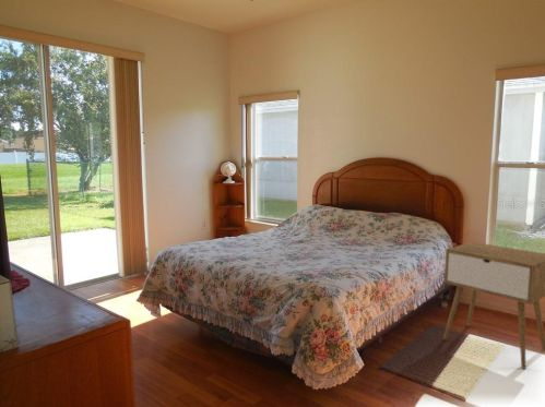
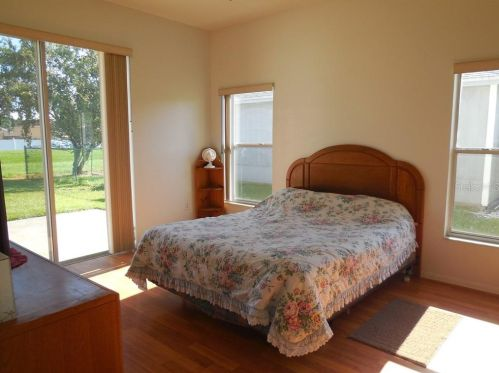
- nightstand (497, 296)
